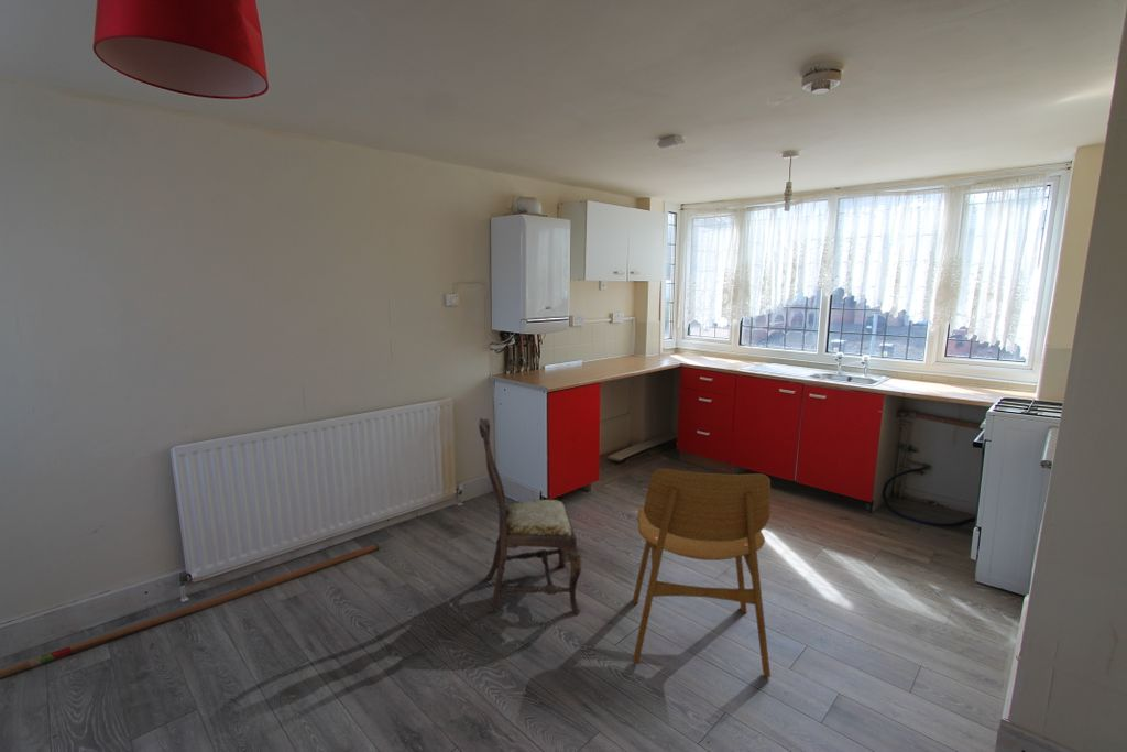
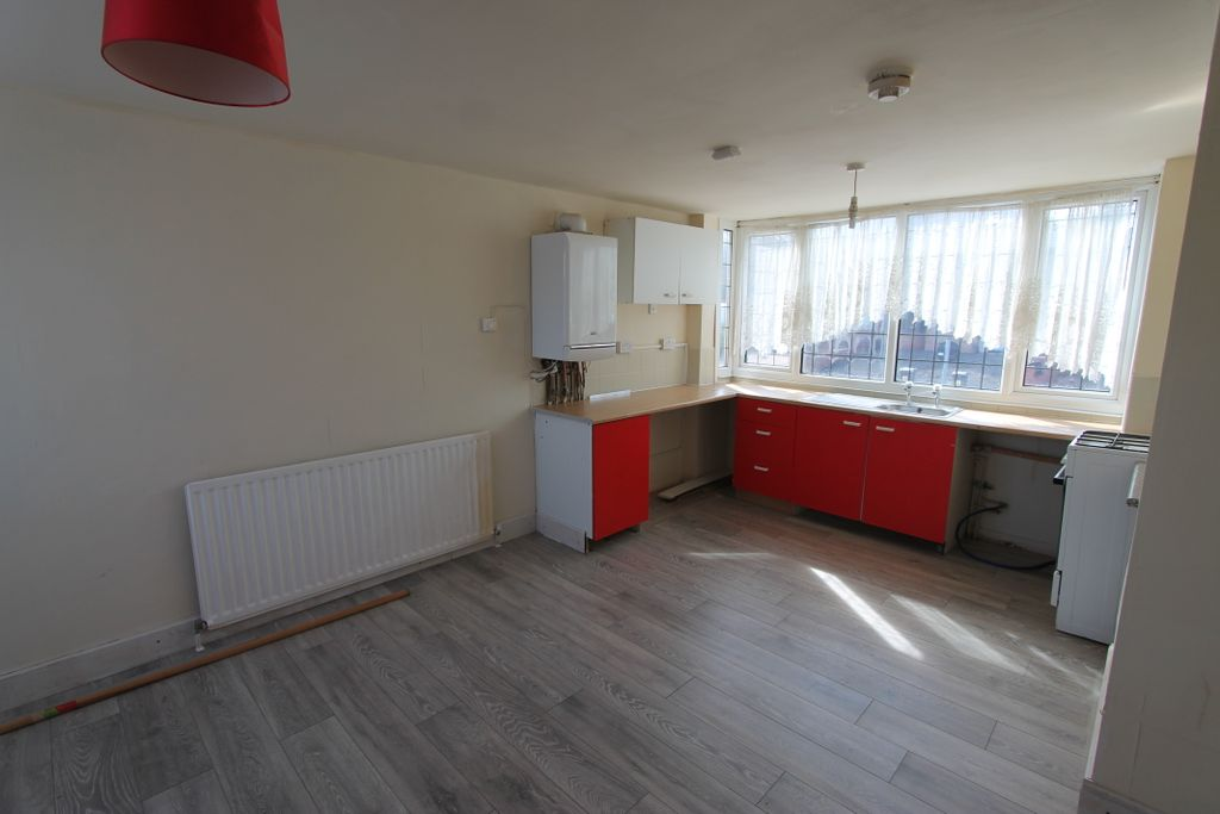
- dining chair (529, 509)
- dining chair (698, 546)
